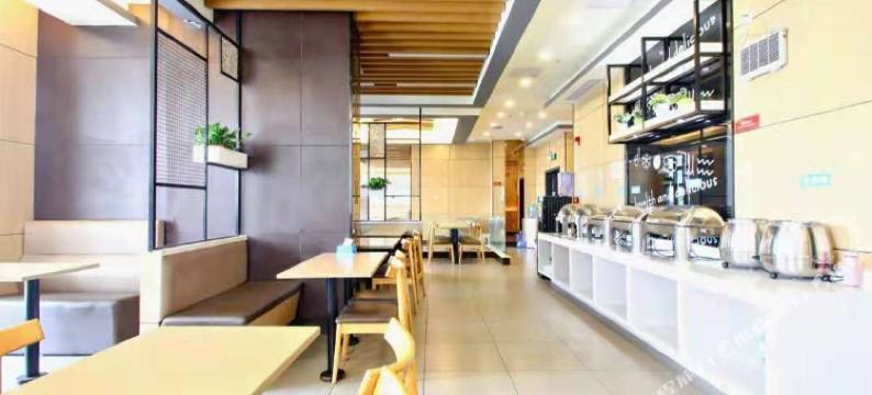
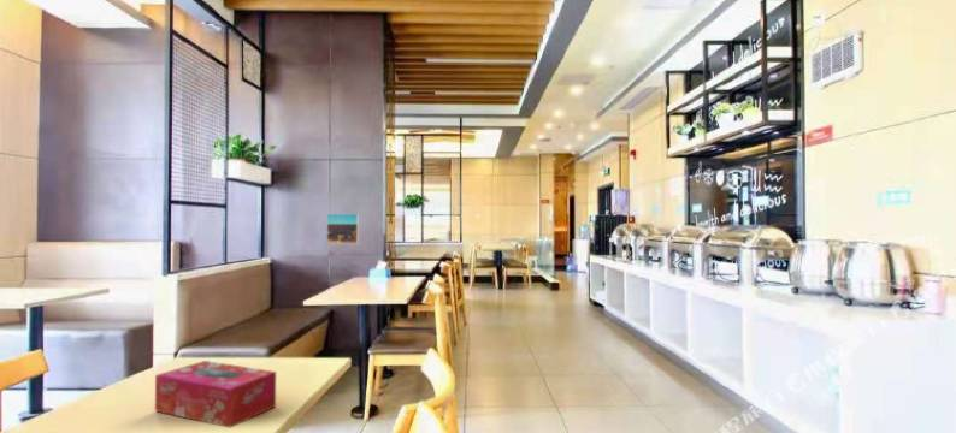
+ tissue box (216, 391)
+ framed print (342, 229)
